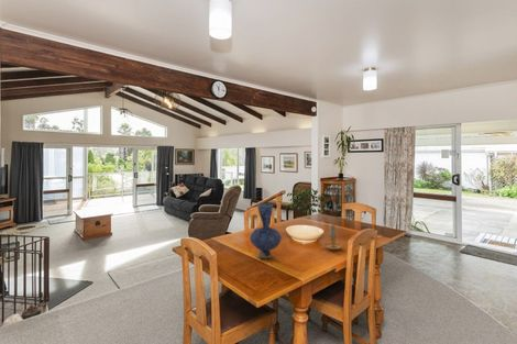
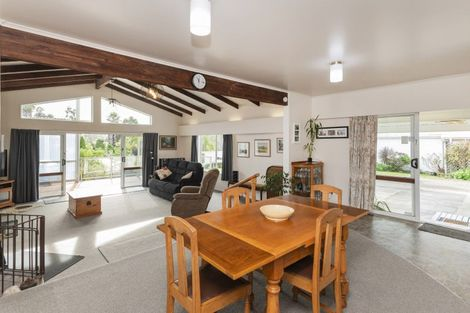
- vase (265, 230)
- candle (330, 235)
